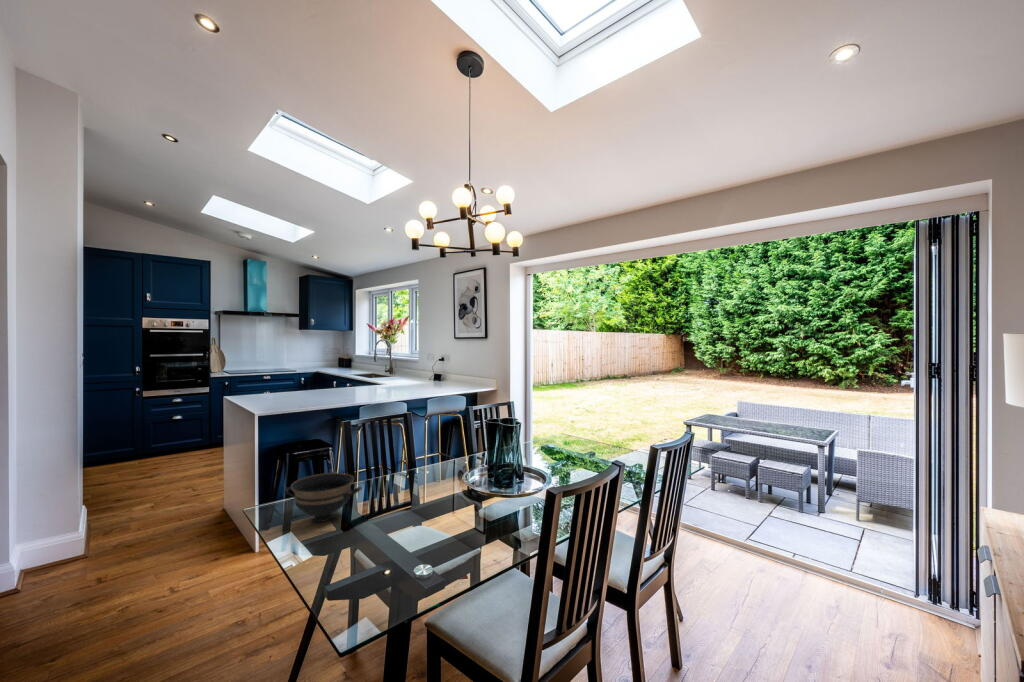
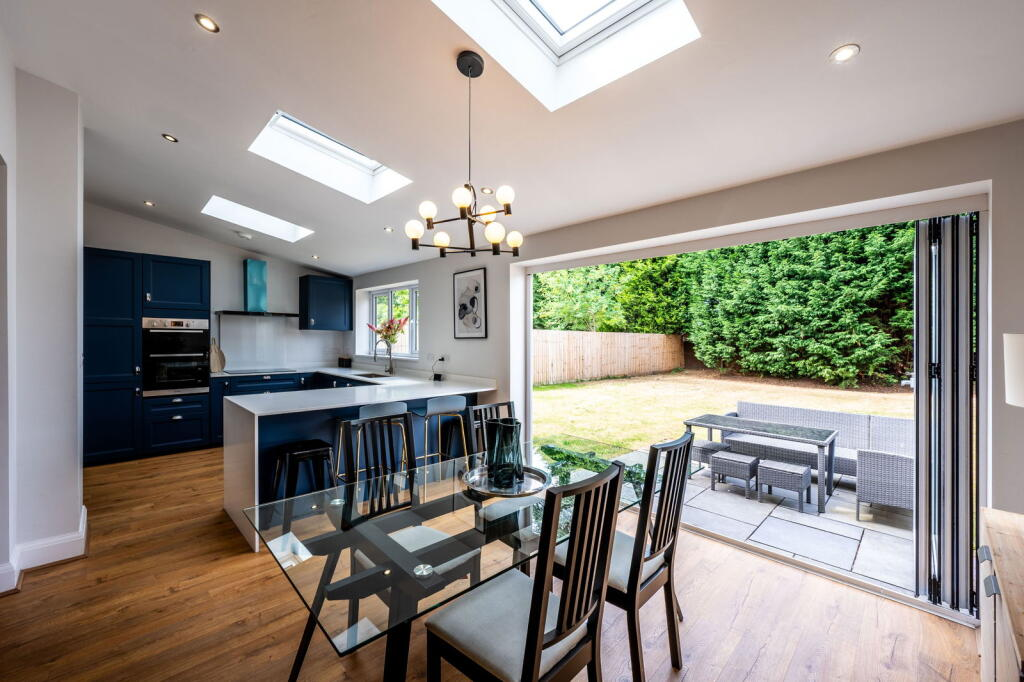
- bowl (323, 499)
